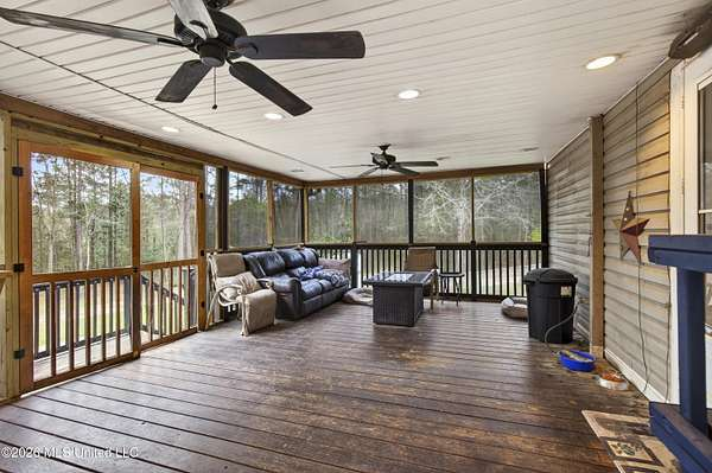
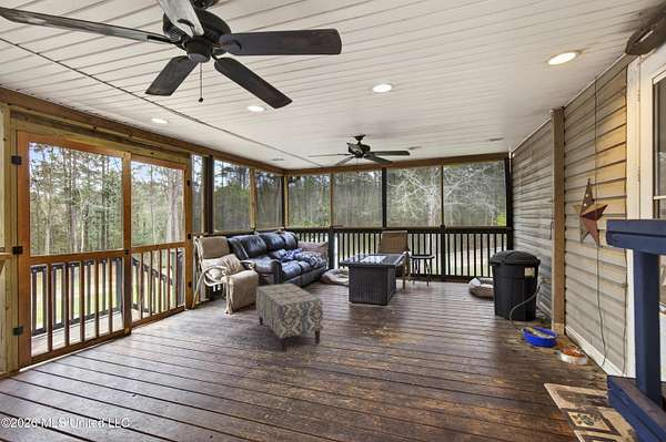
+ bench (286, 312)
